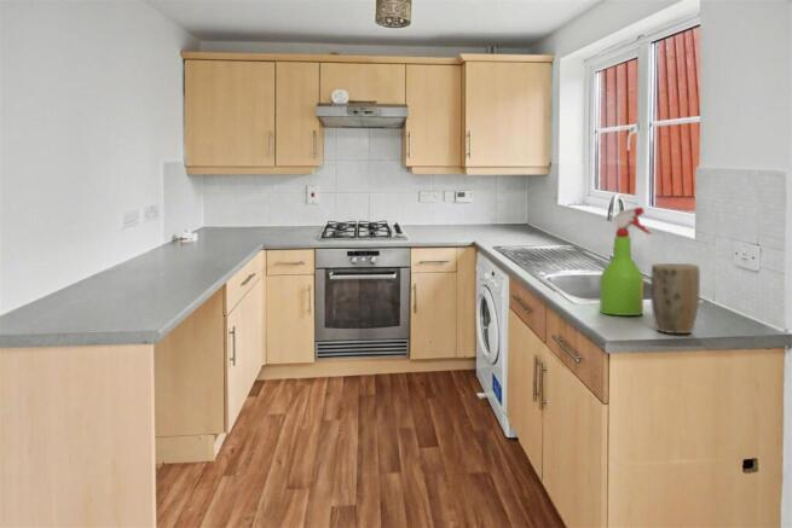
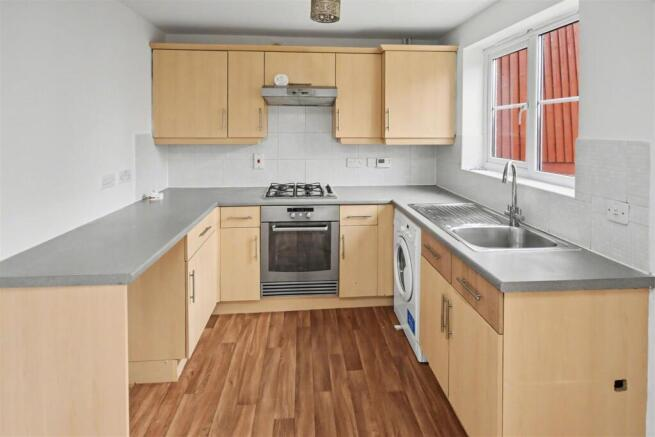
- plant pot (675, 297)
- spray bottle (628, 260)
